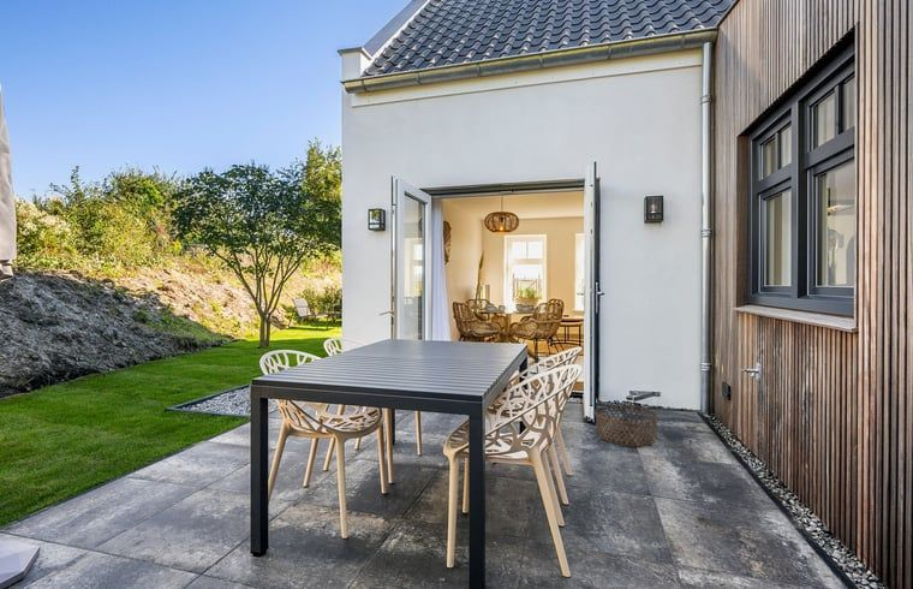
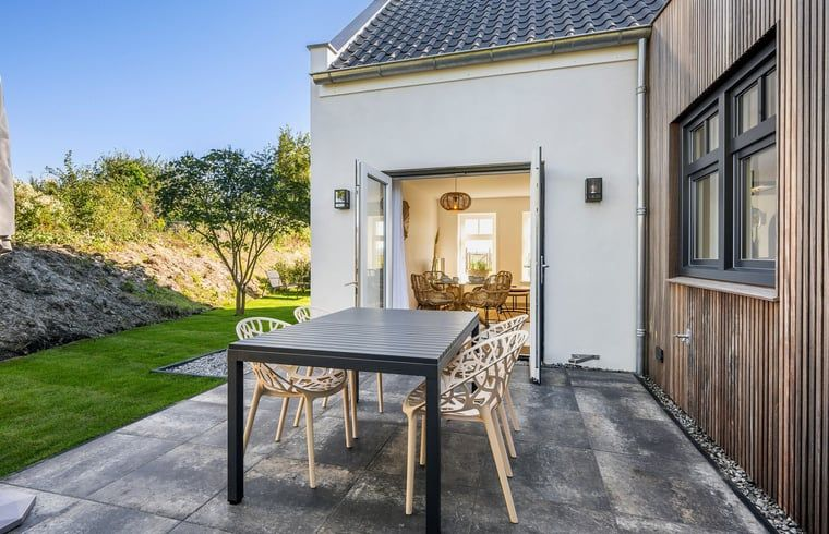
- basket (626, 424)
